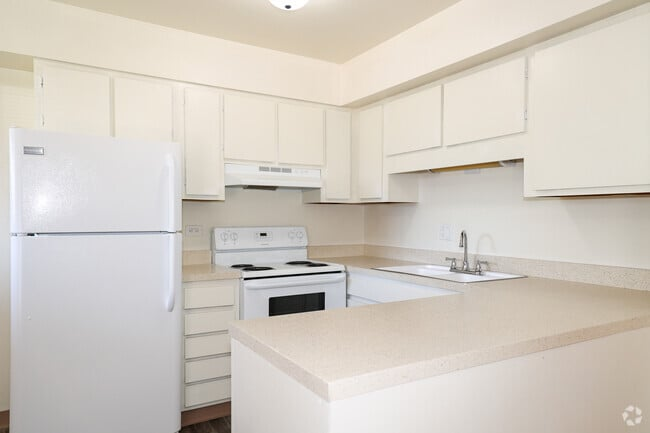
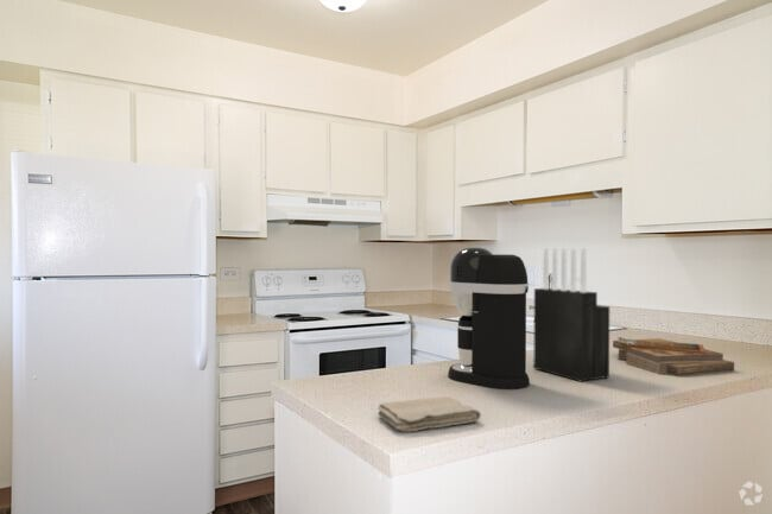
+ coffee maker (487, 313)
+ knife block (572, 310)
+ washcloth (426, 411)
+ clipboard (669, 353)
